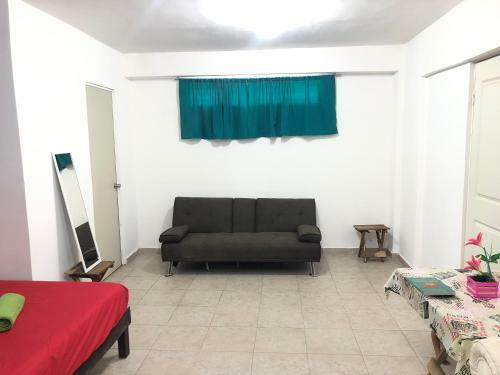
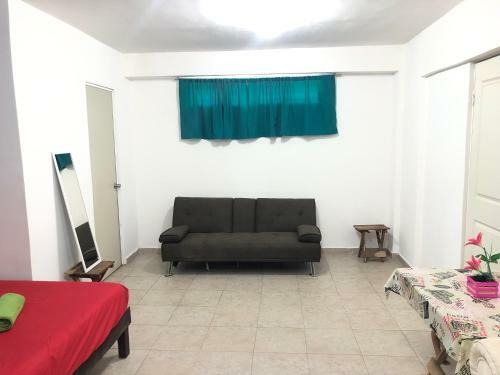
- book (429, 285)
